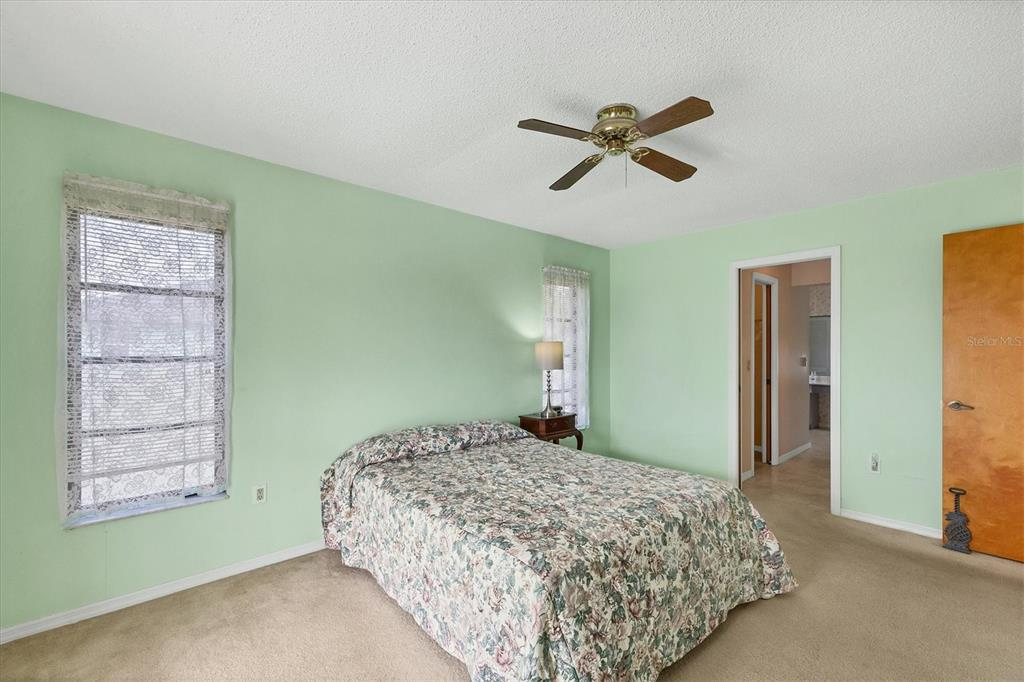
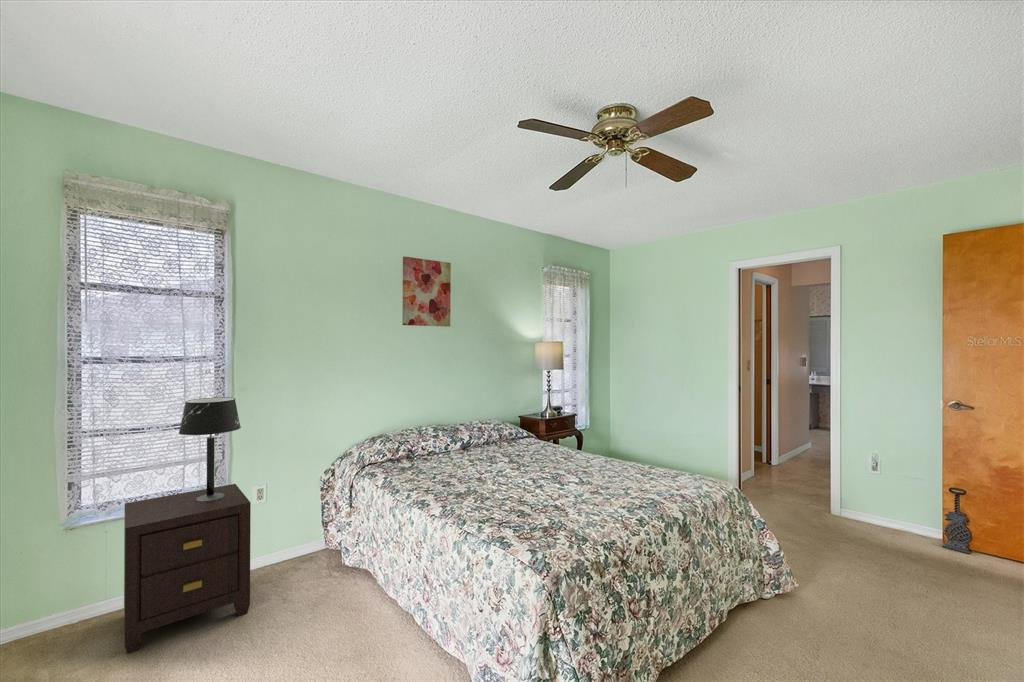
+ table lamp (210, 448)
+ nightstand (187, 559)
+ wall art (427, 292)
